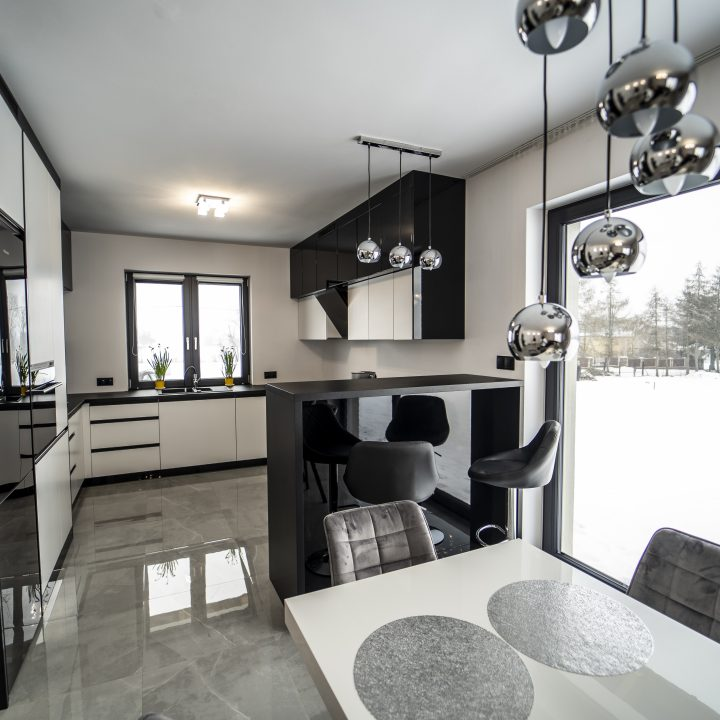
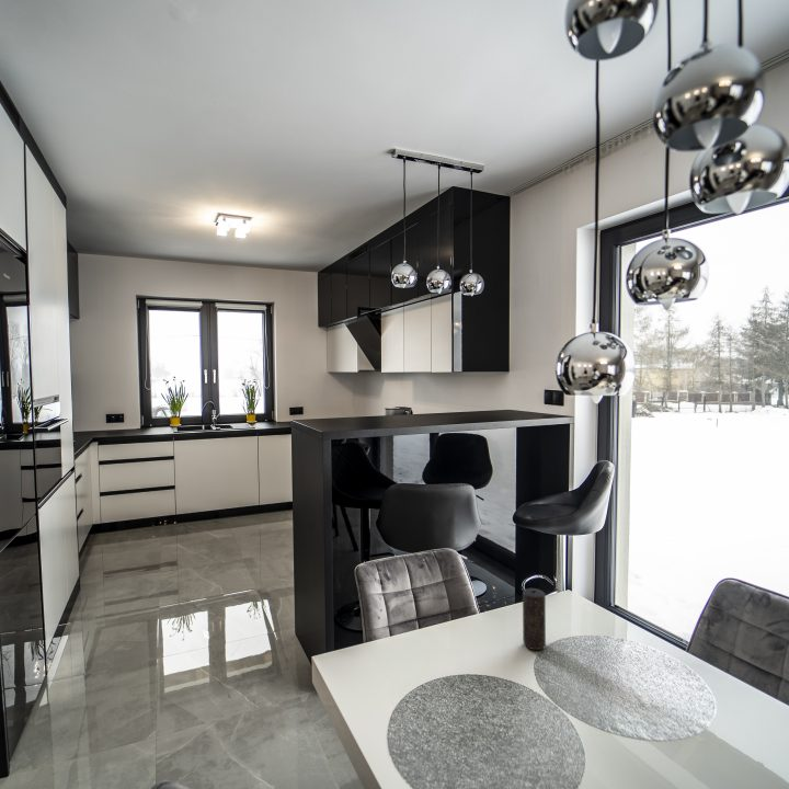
+ candle (534, 618)
